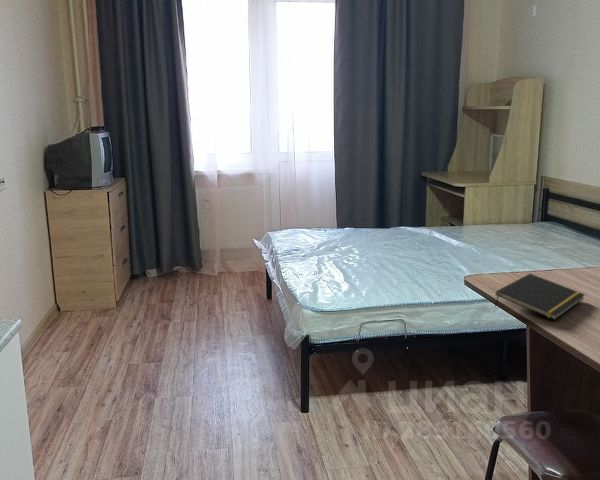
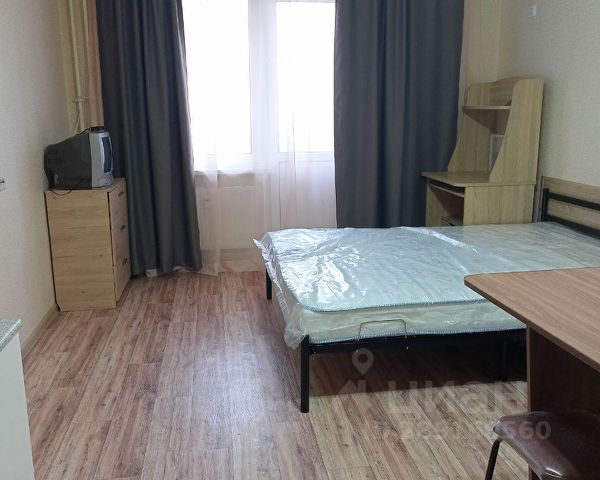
- notepad (541, 294)
